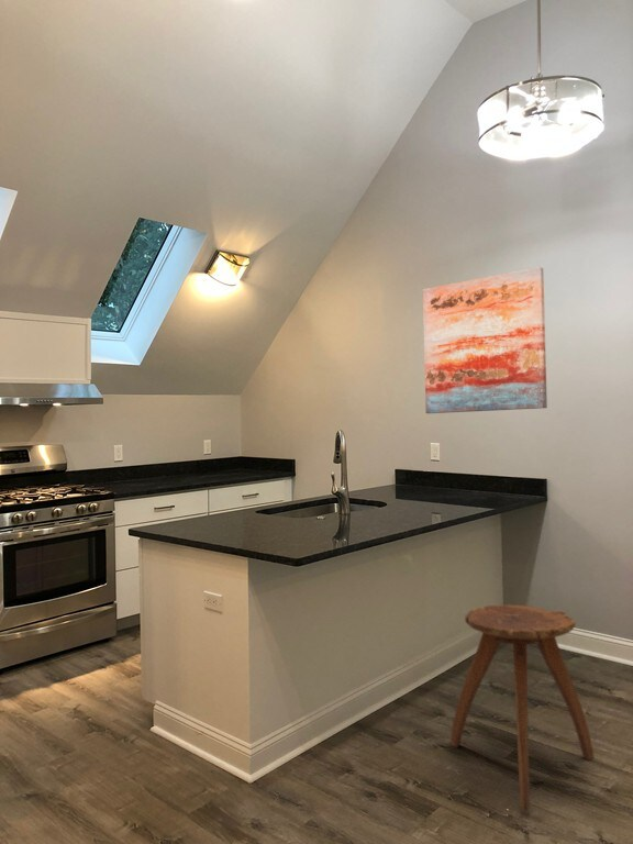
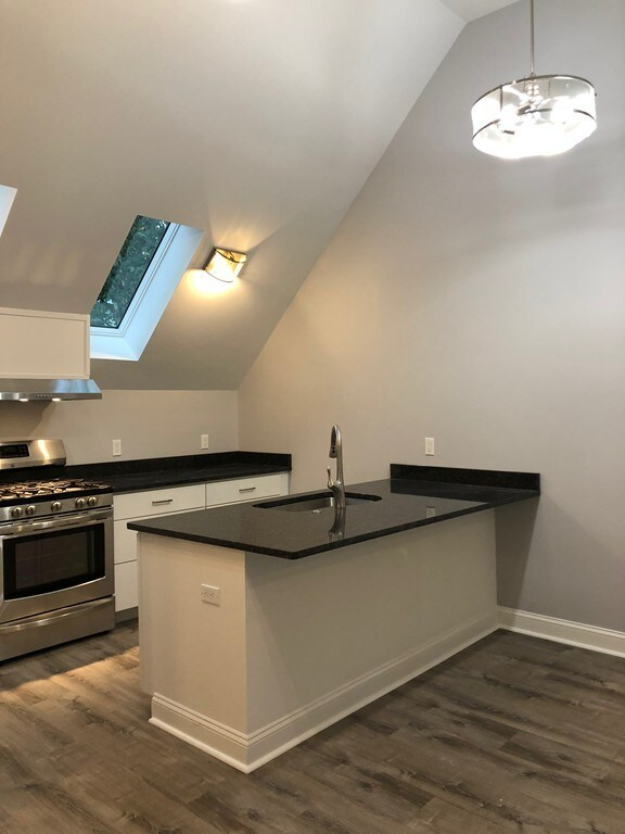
- stool (515, 697)
- wall art (480, 344)
